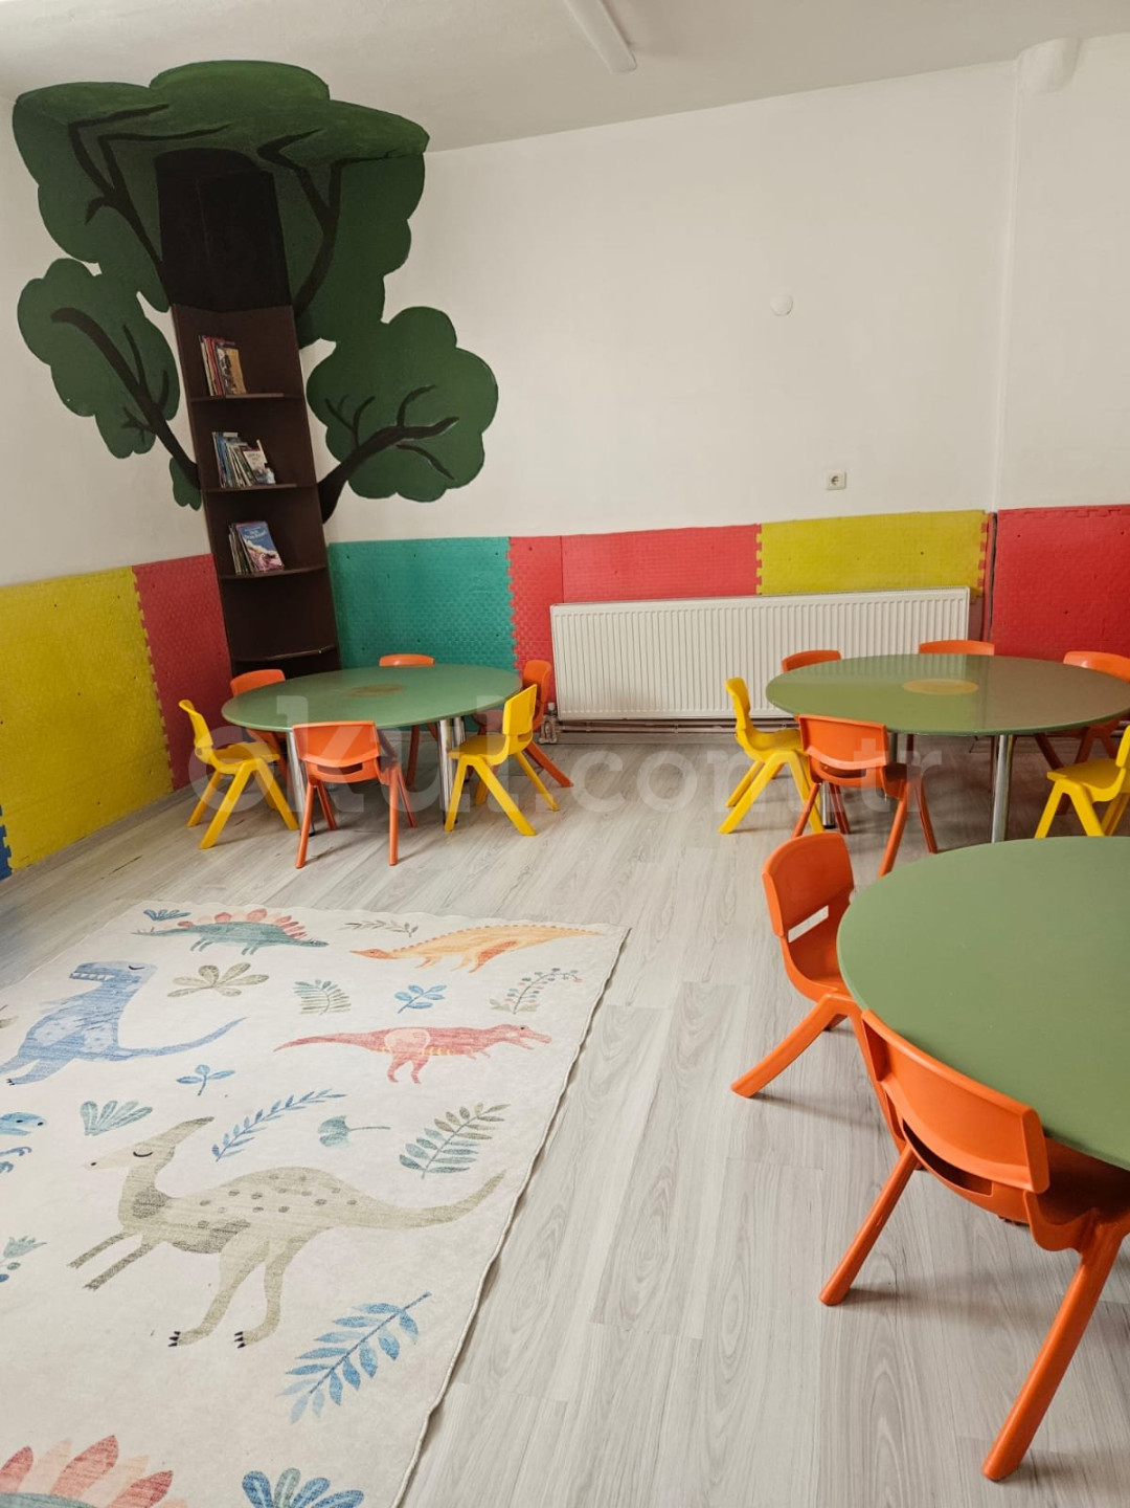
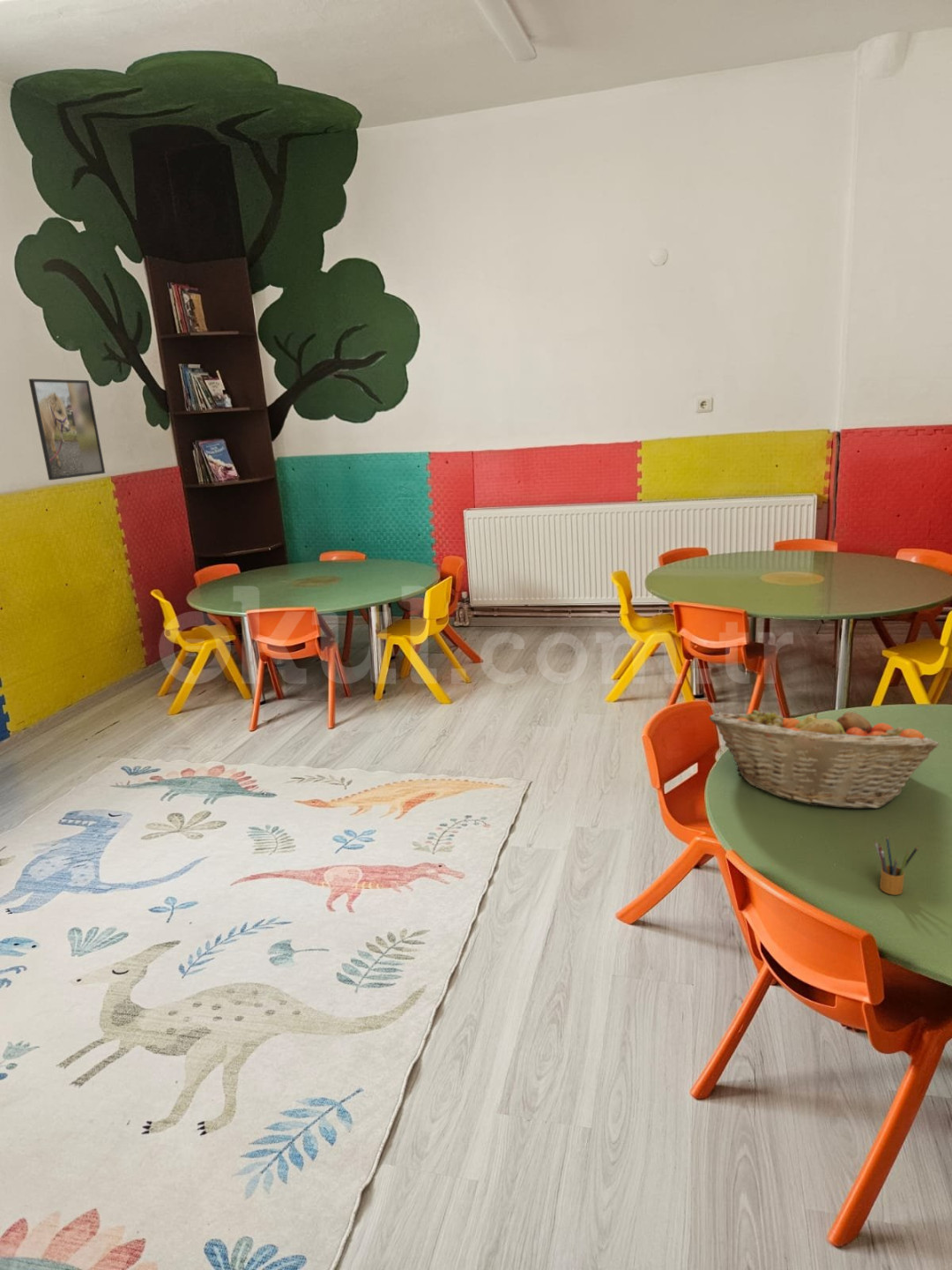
+ fruit basket (816, 744)
+ pencil box (895, 865)
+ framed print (69, 429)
